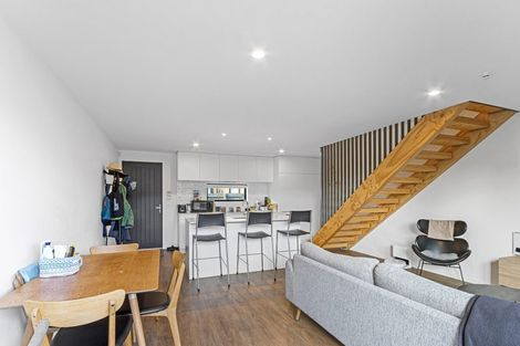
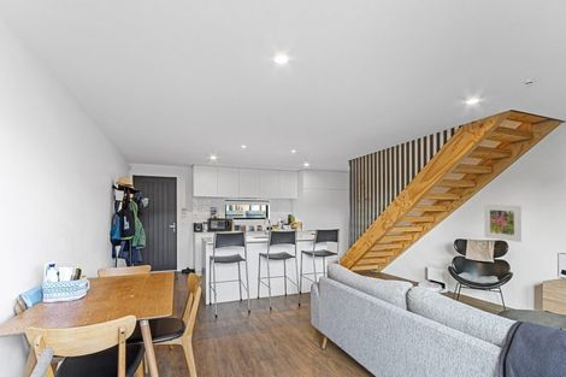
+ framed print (501, 222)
